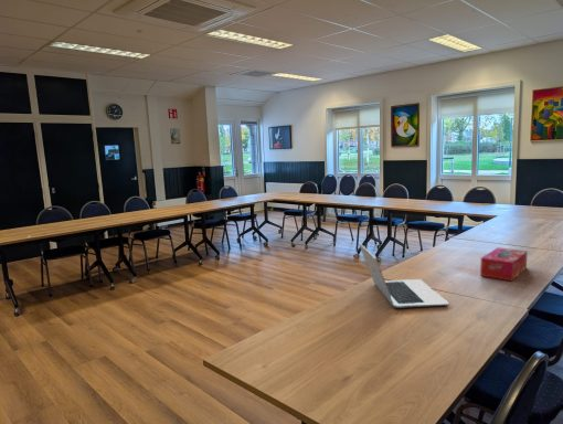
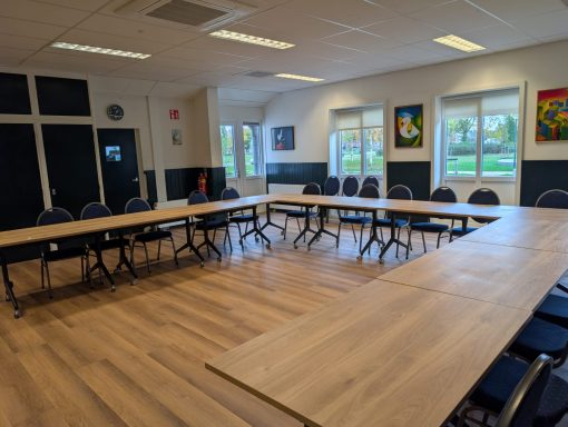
- laptop (400, 280)
- tissue box (503, 263)
